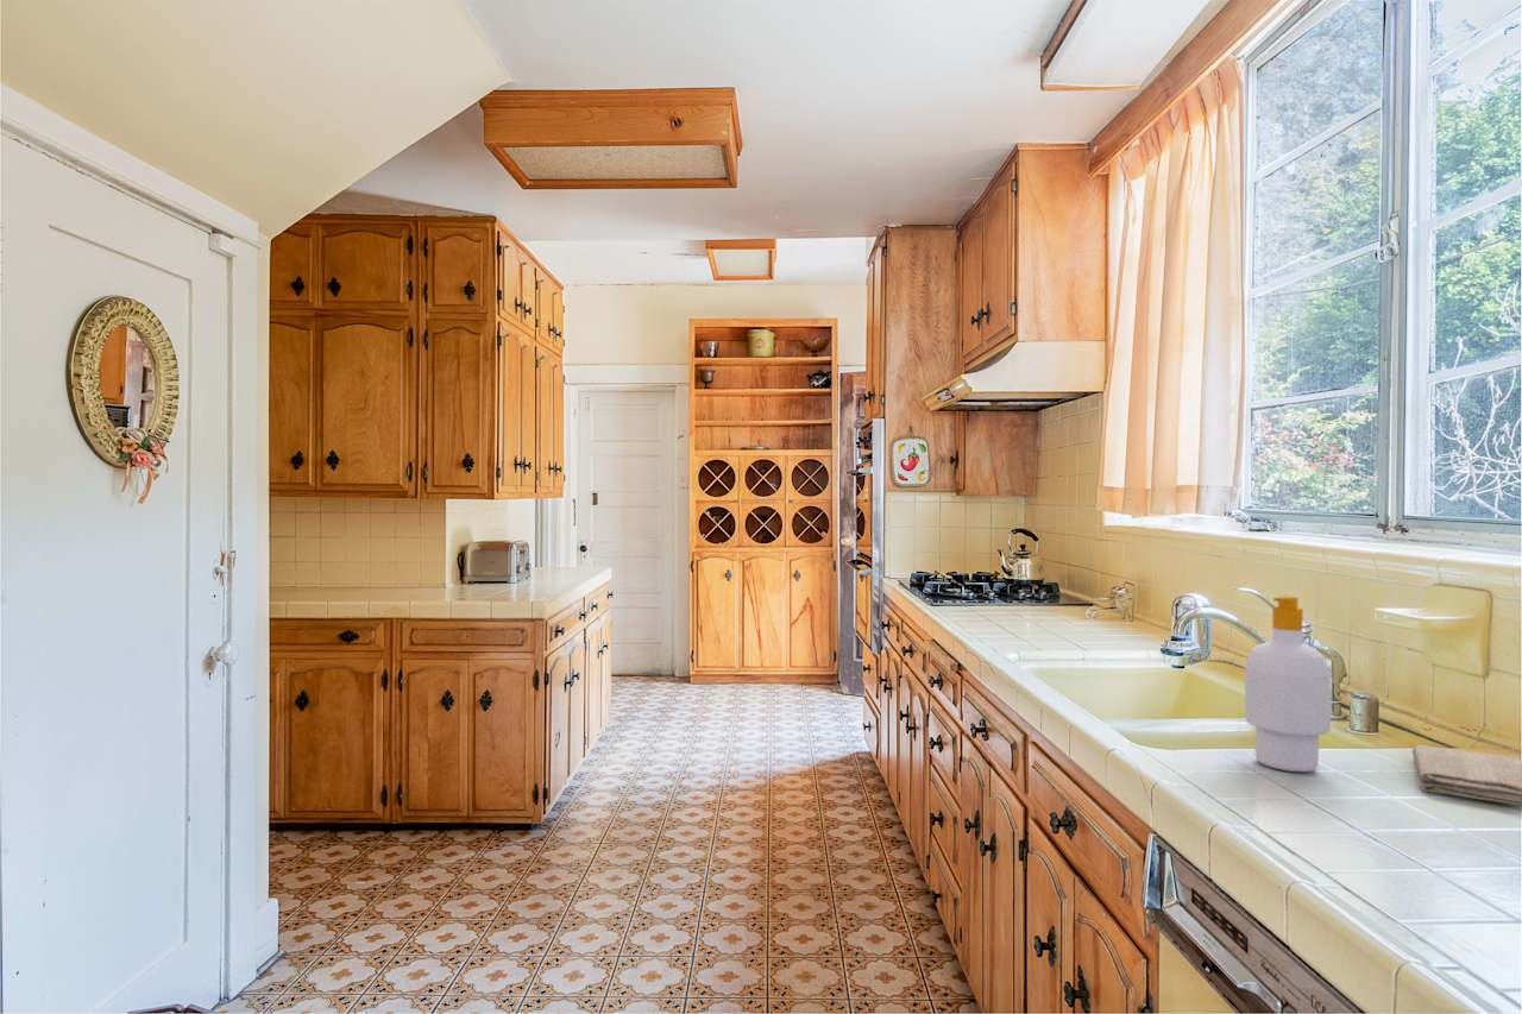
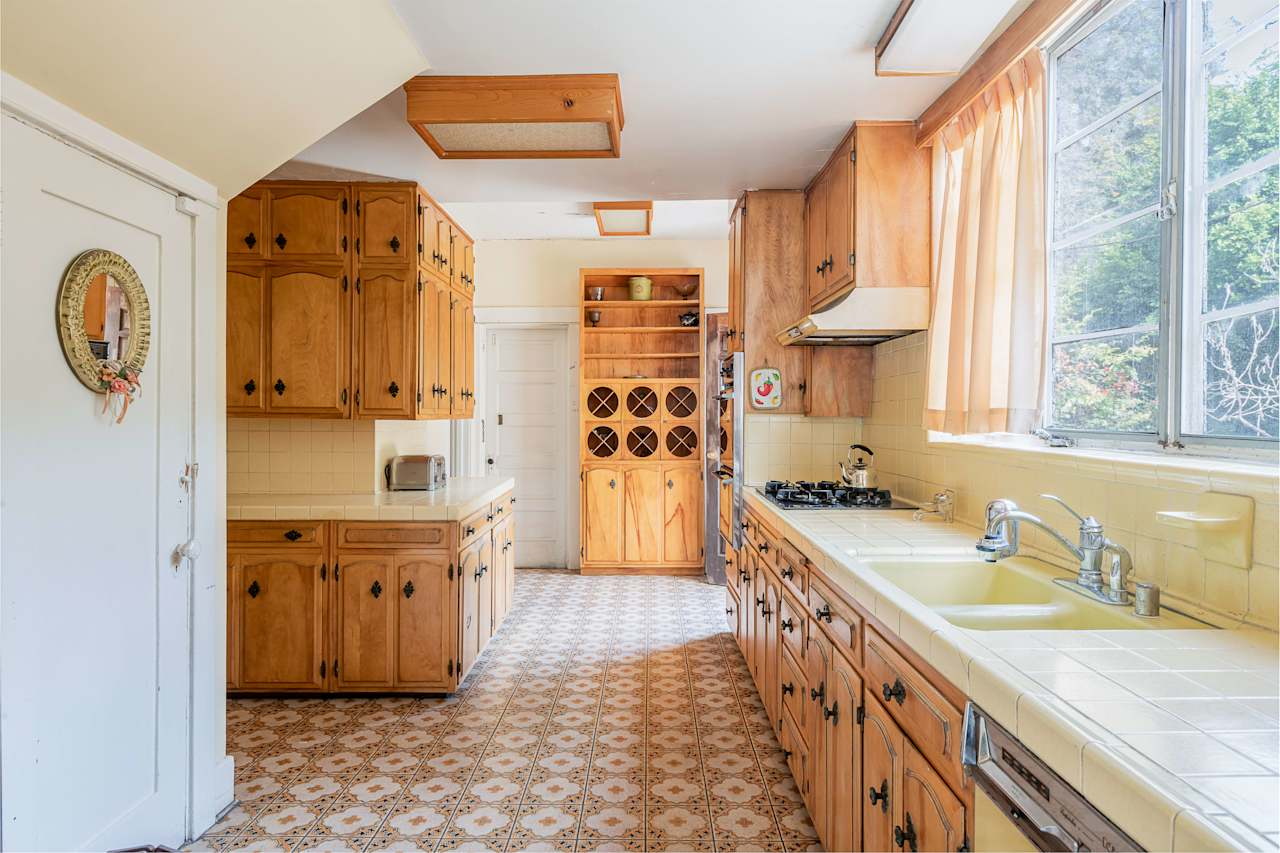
- soap bottle (1287, 680)
- washcloth (1470, 771)
